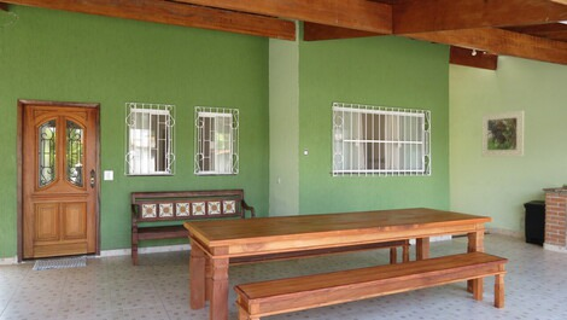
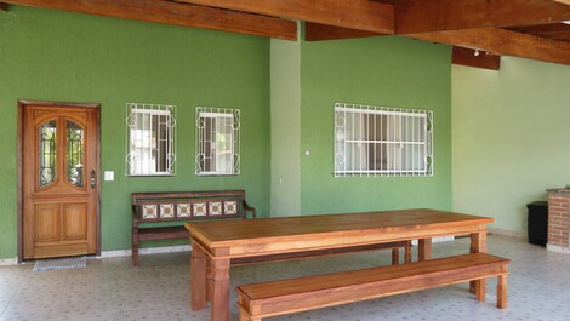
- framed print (502, 134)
